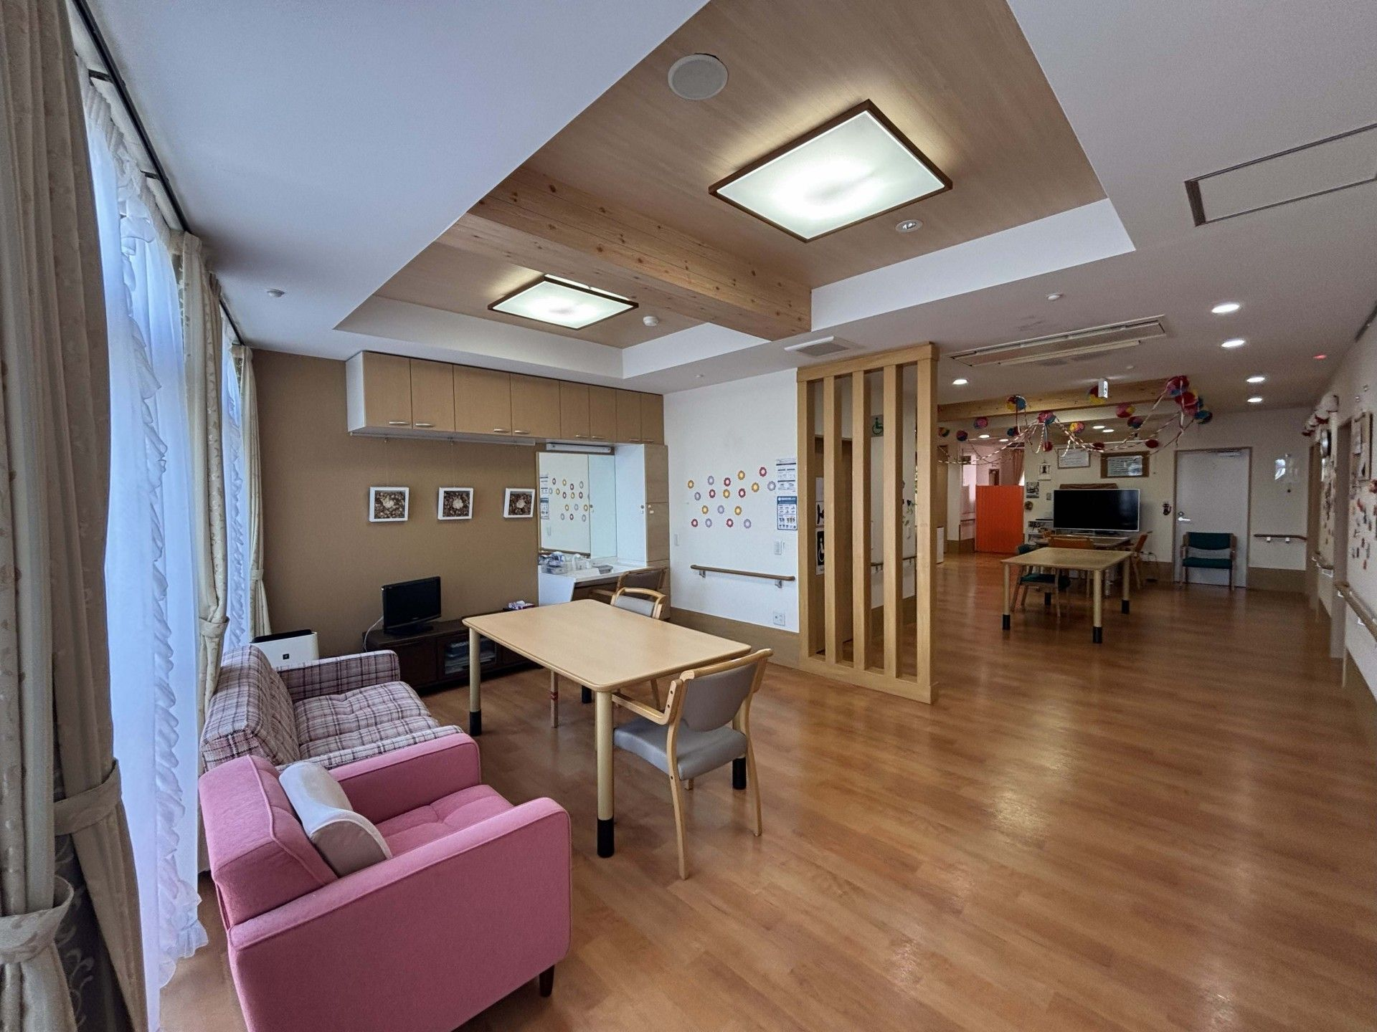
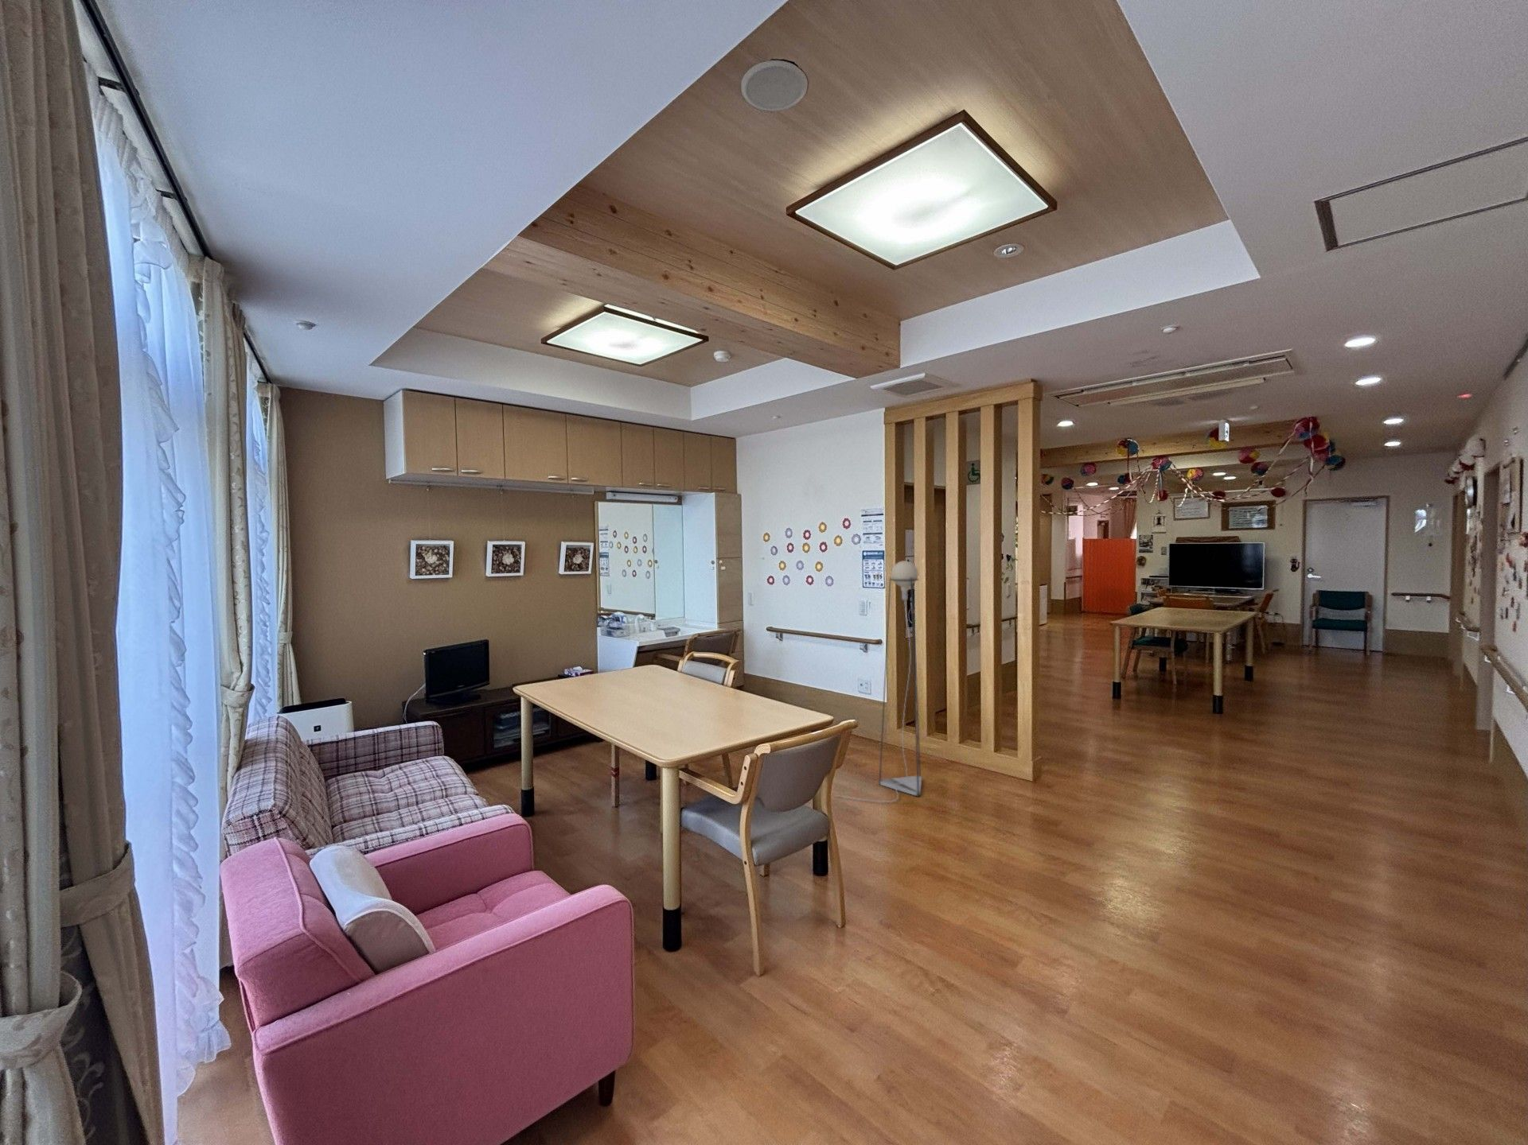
+ floor lamp (886, 677)
